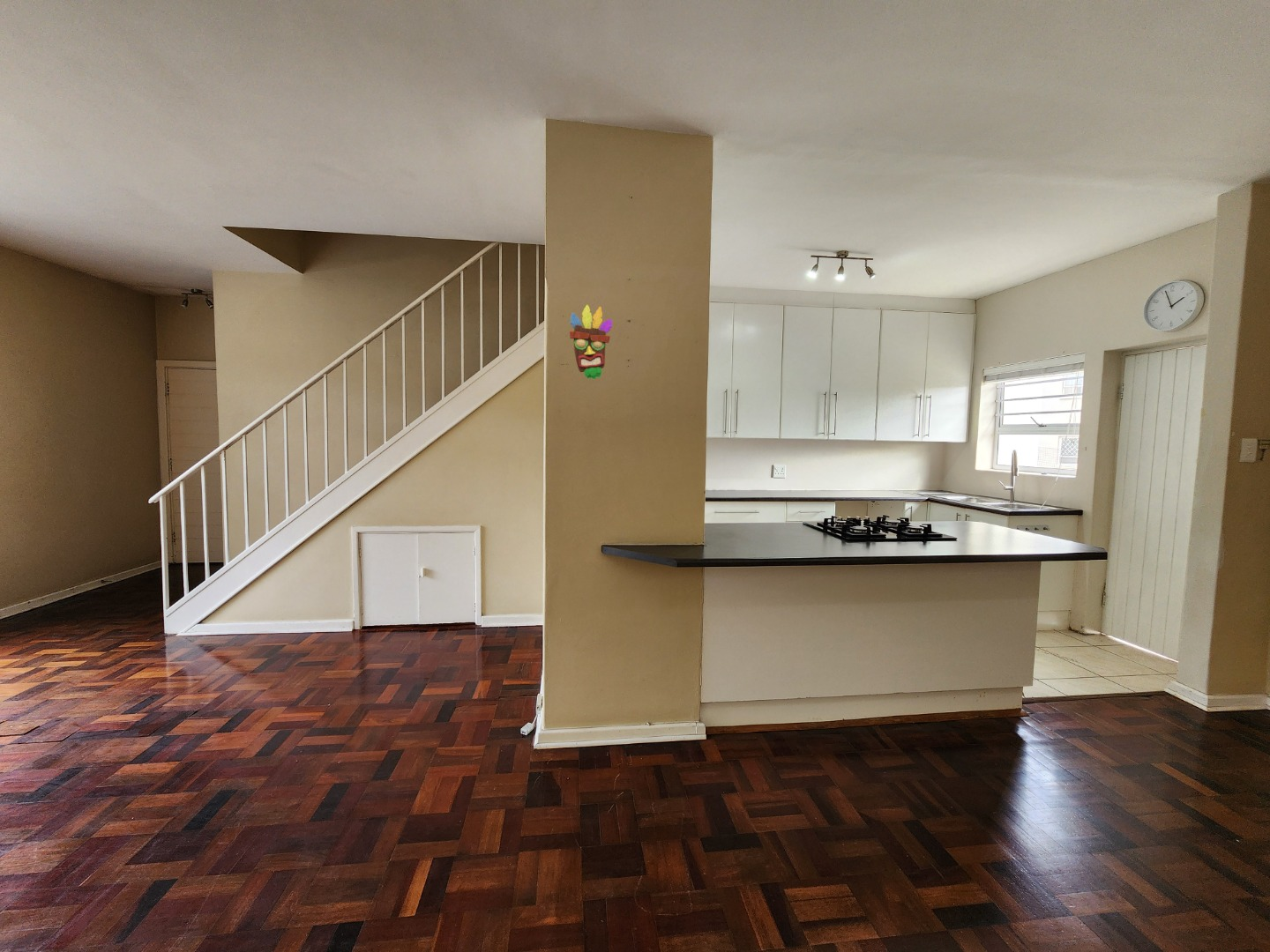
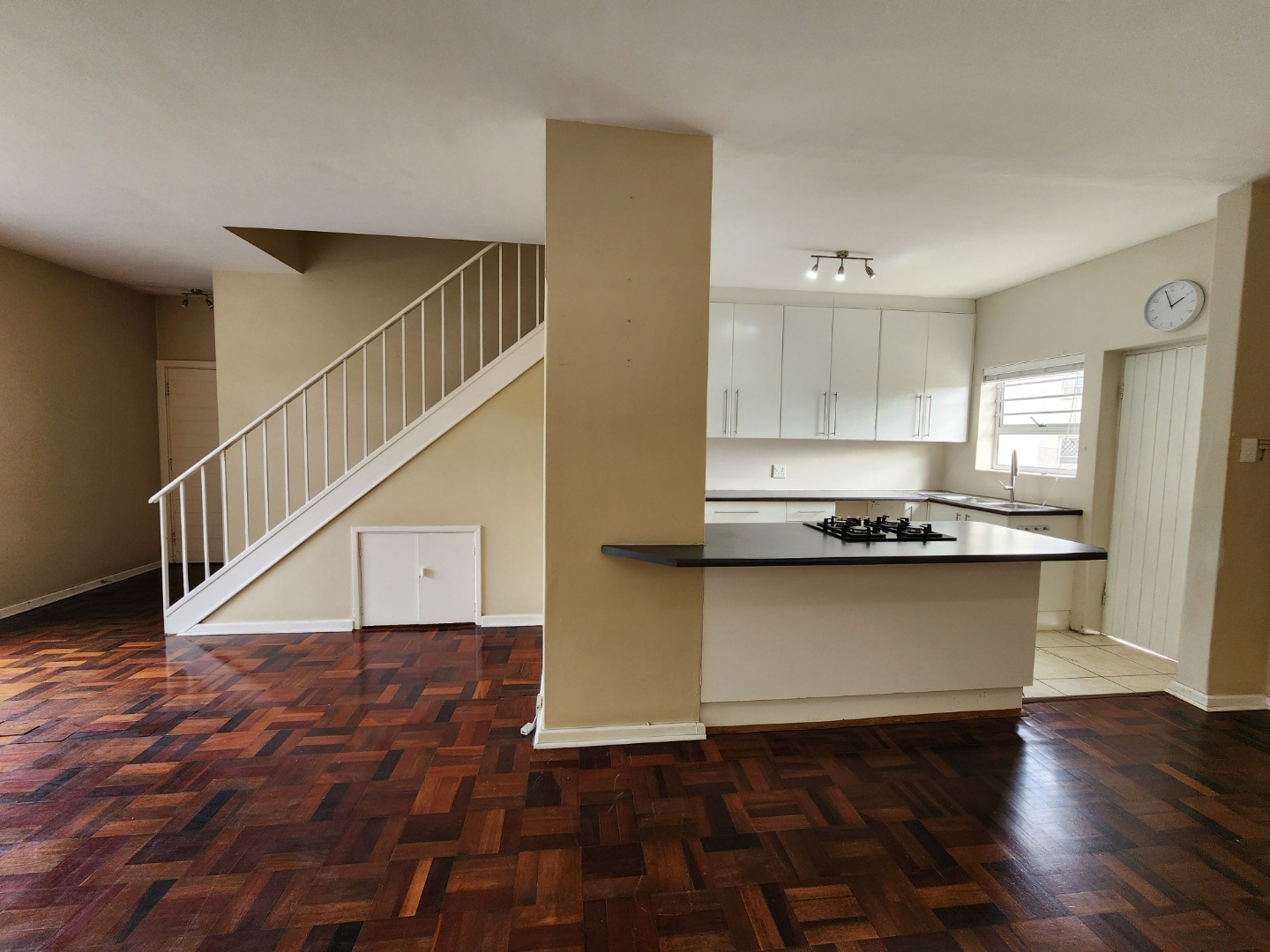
- decorative mask (590, 341)
